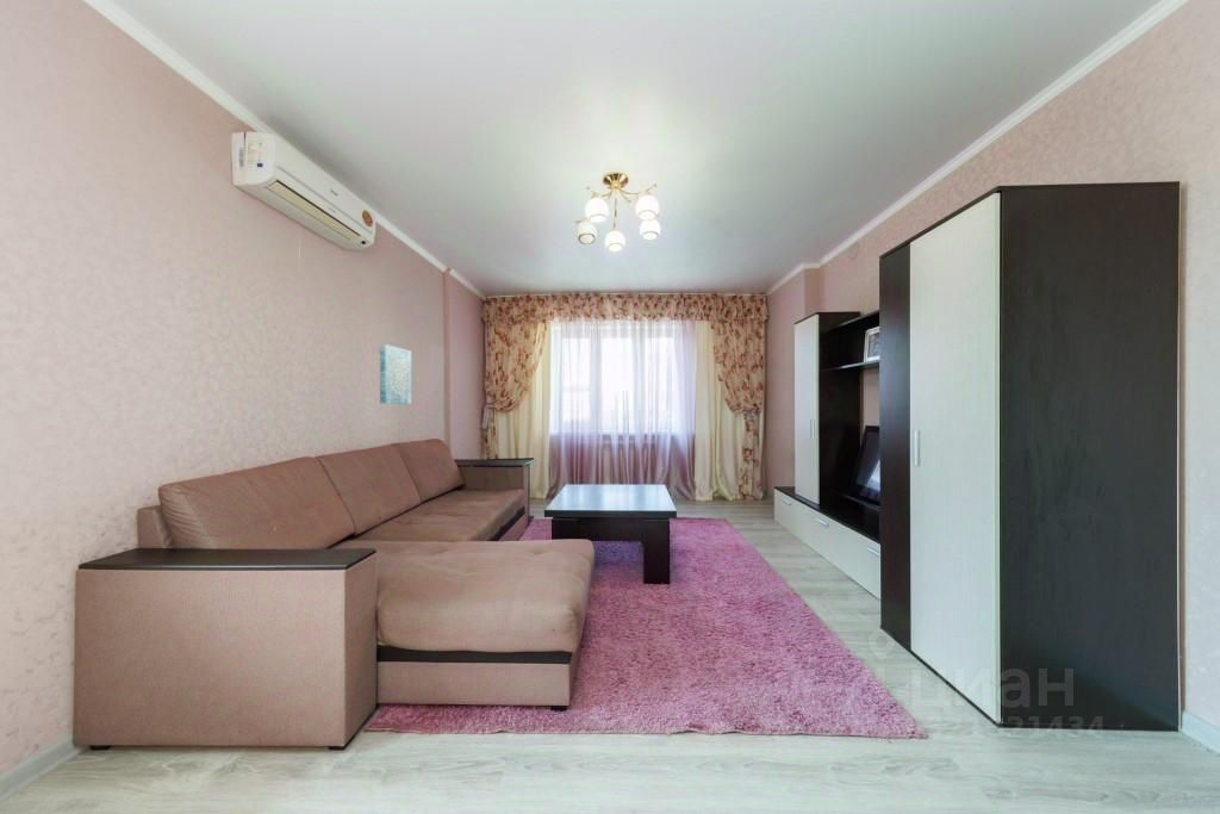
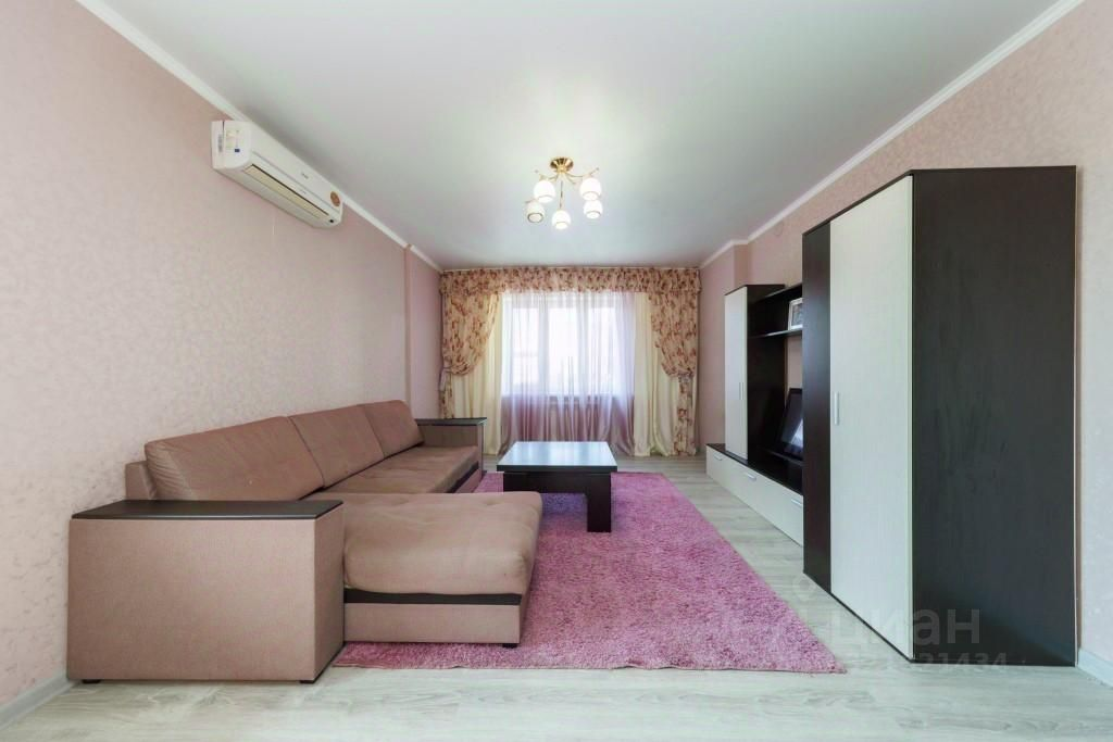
- wall art (396, 375)
